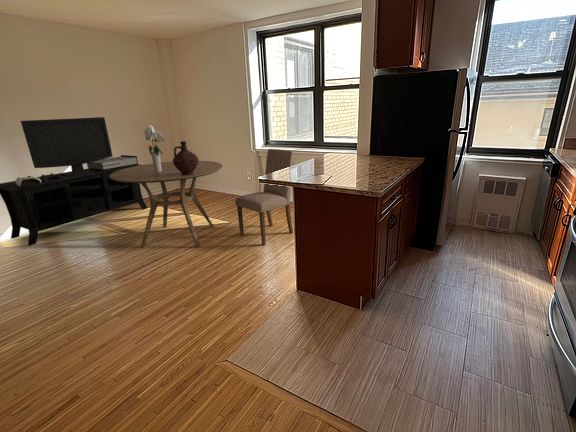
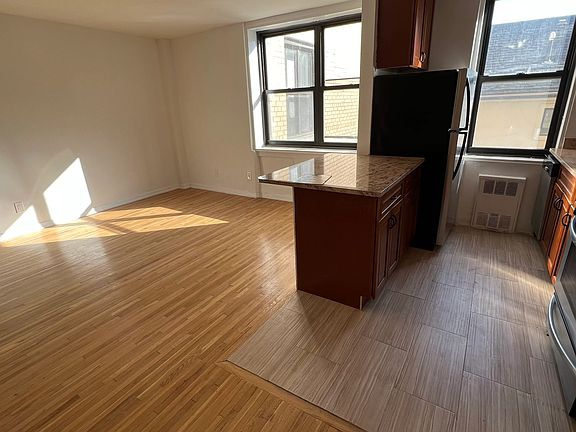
- media console (75, 173)
- dining table (174, 203)
- ceramic jug (185, 157)
- dining chair (265, 194)
- bouquet (156, 148)
